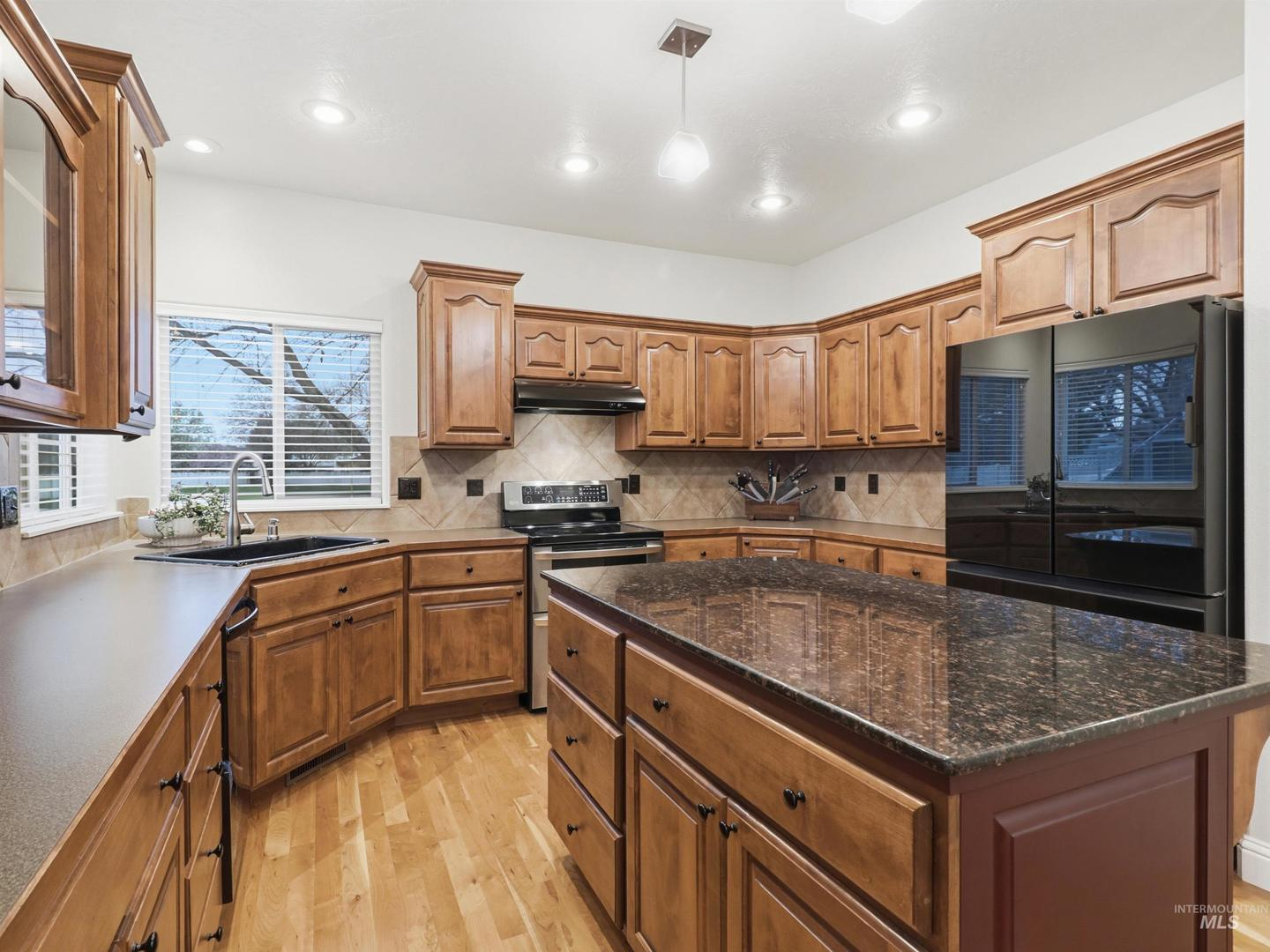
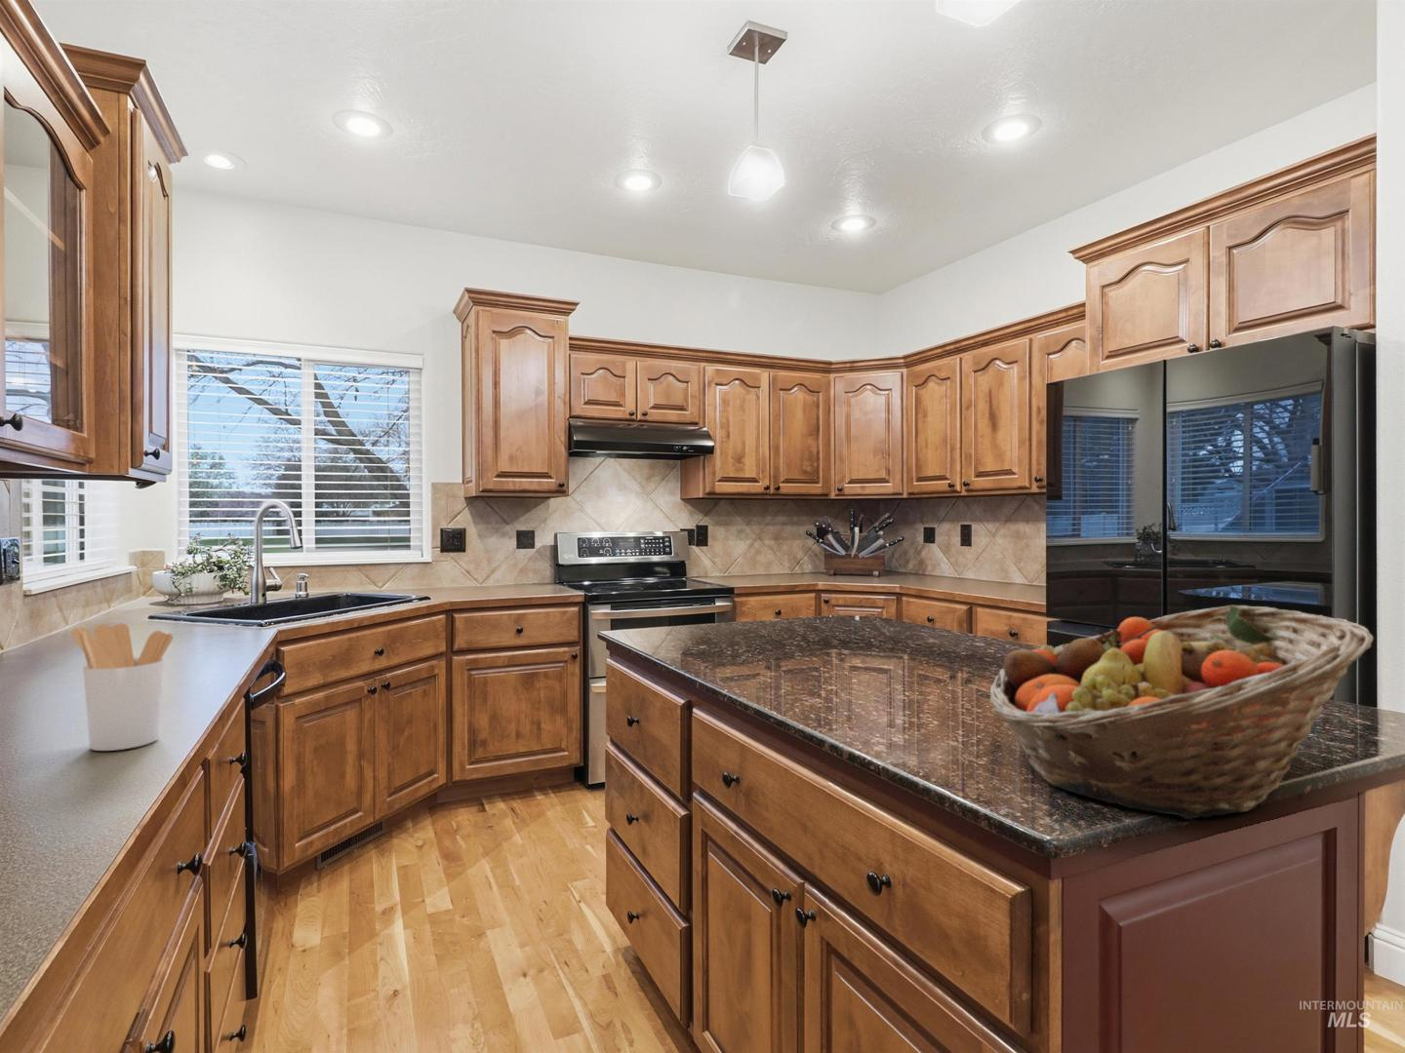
+ utensil holder (116, 680)
+ fruit basket (1153, 689)
